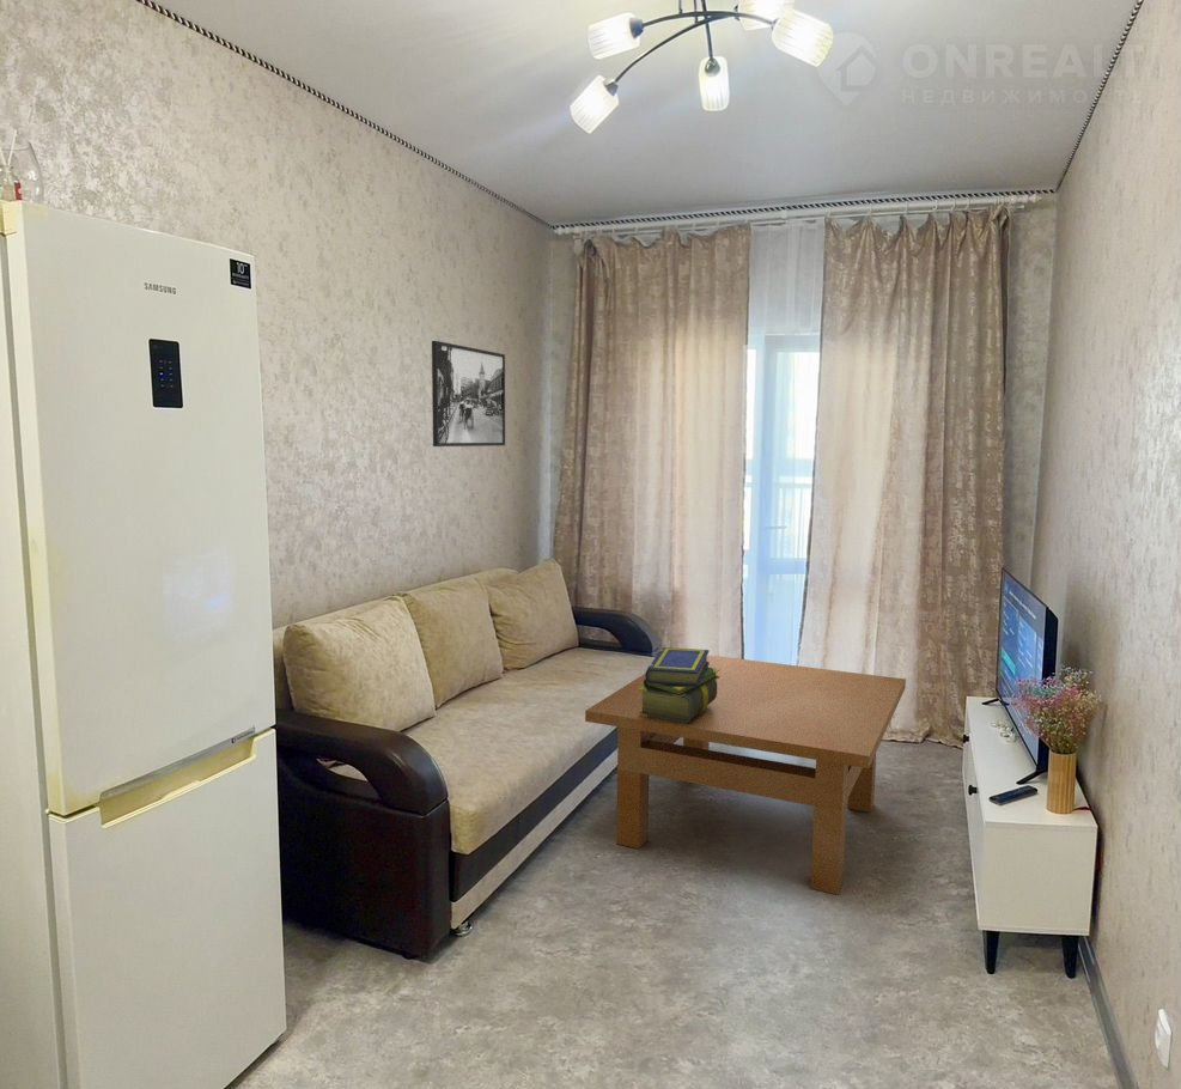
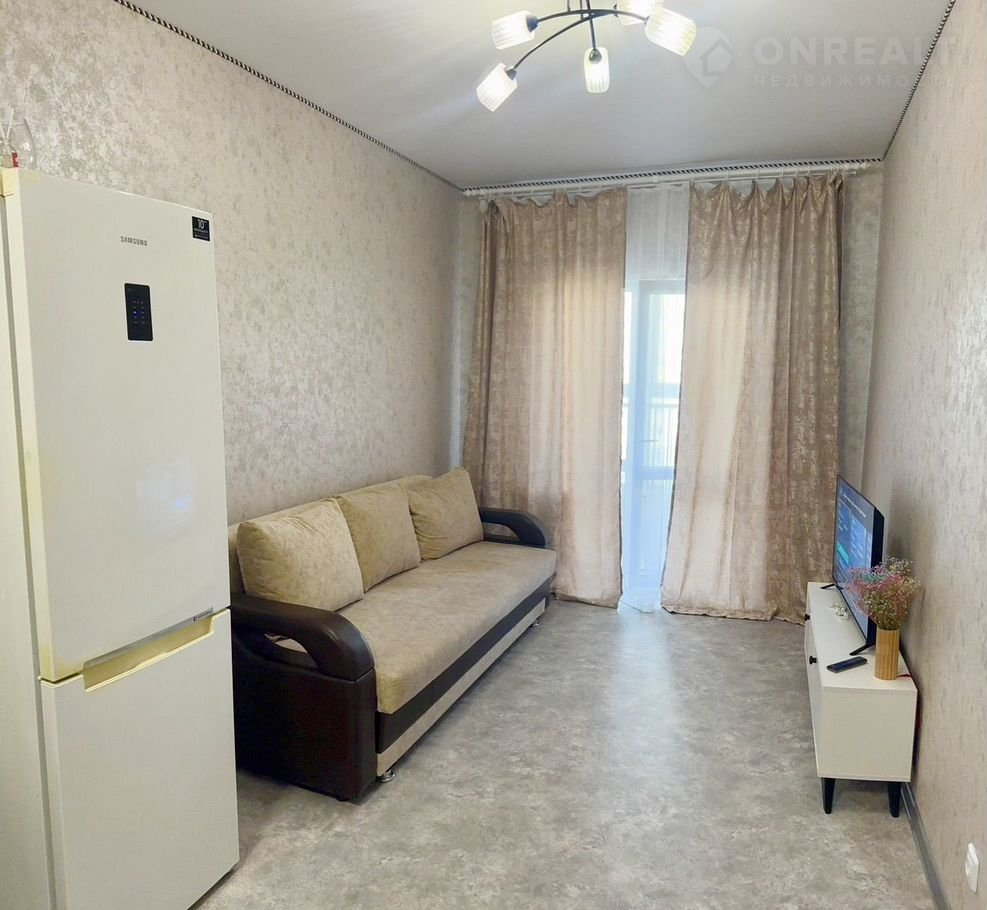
- stack of books (680, 682)
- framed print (470, 397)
- table (754, 759)
